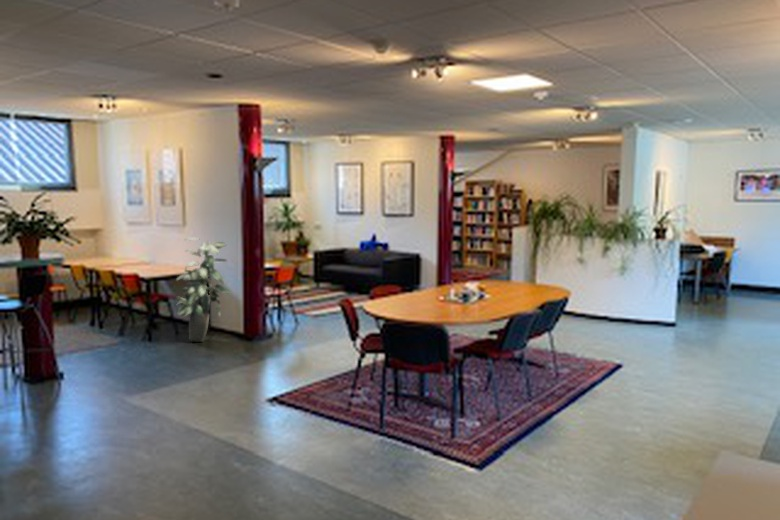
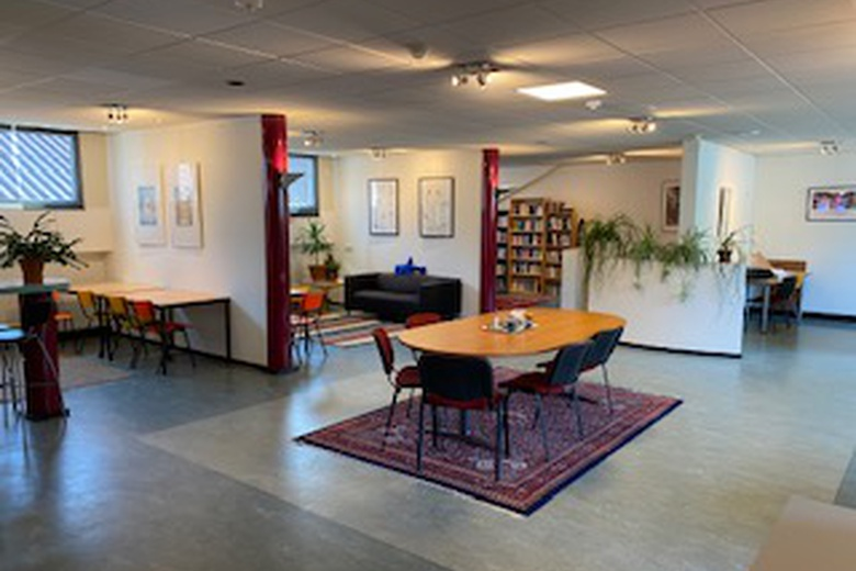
- indoor plant (200, 289)
